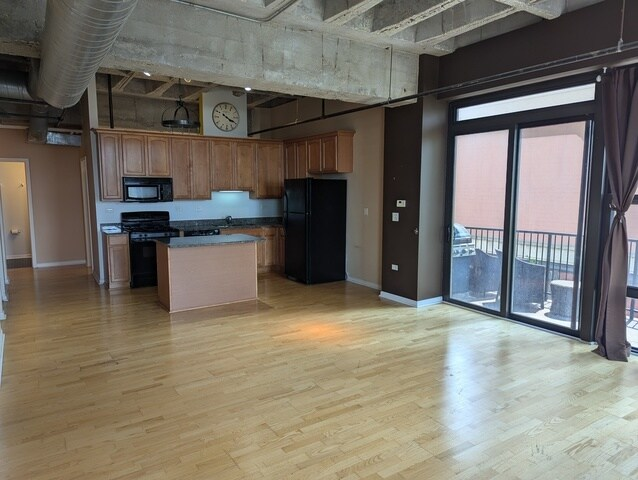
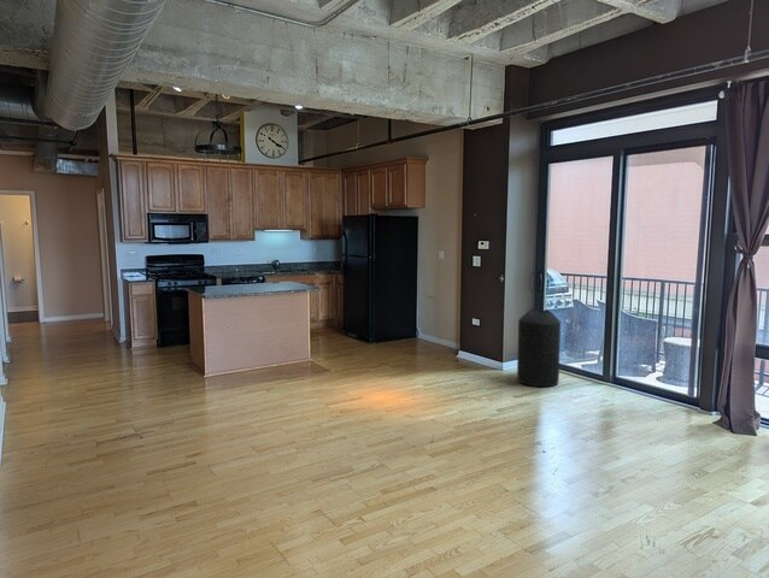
+ trash can (538, 346)
